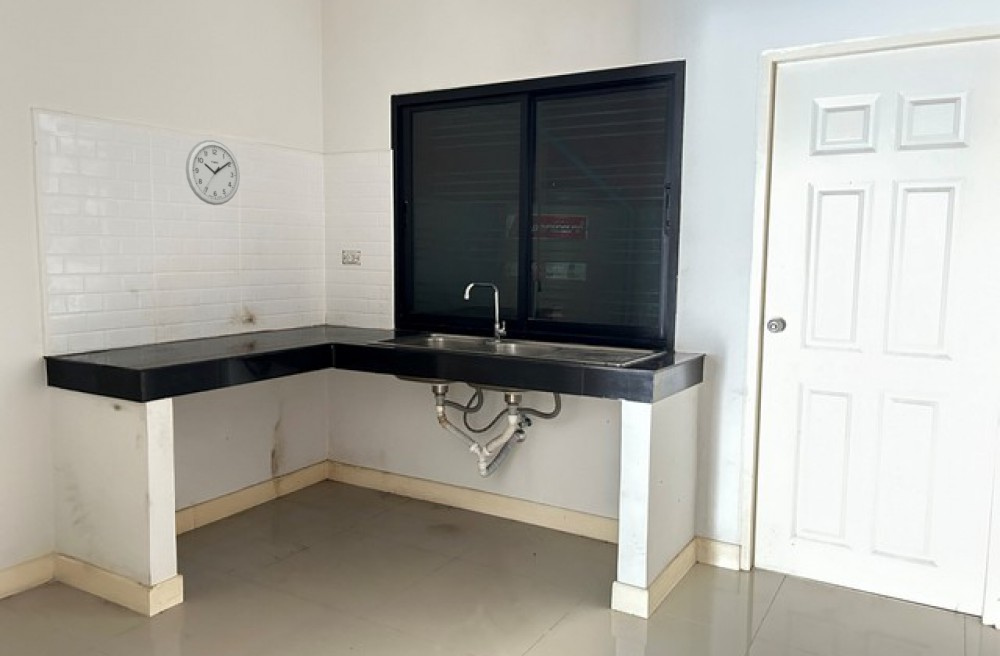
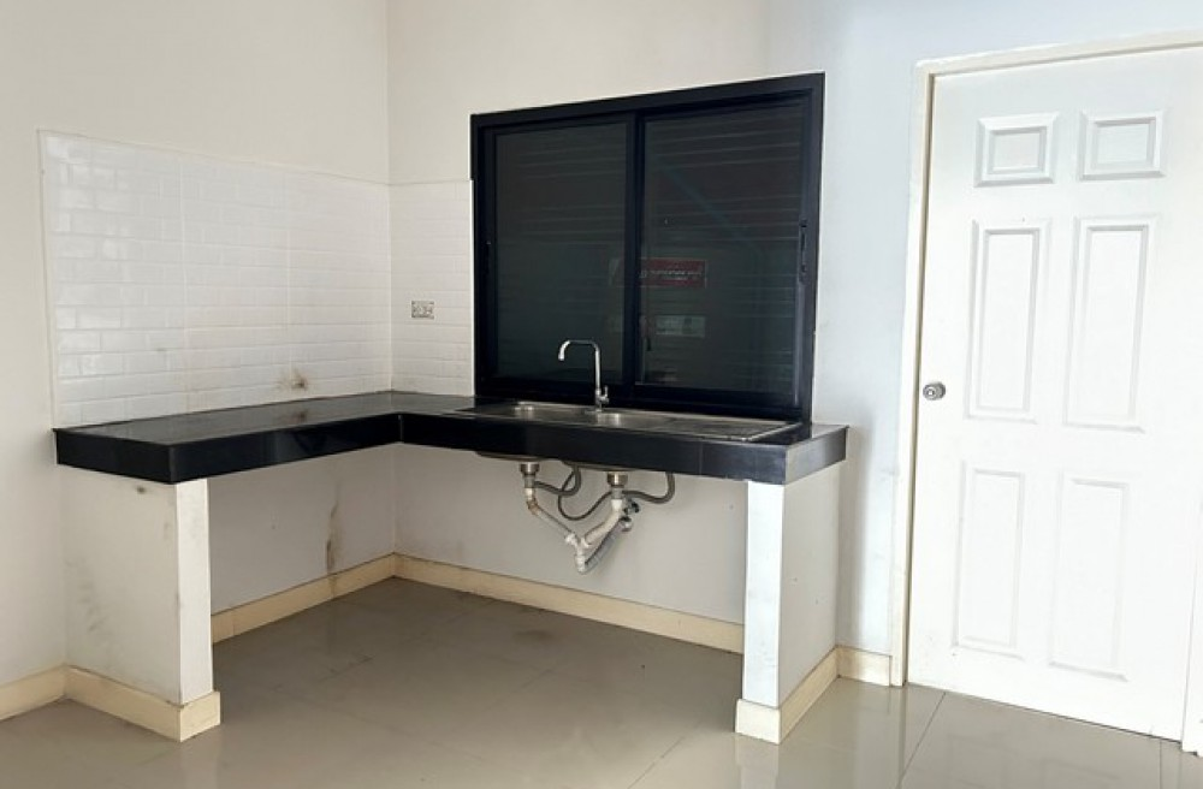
- wall clock (214, 172)
